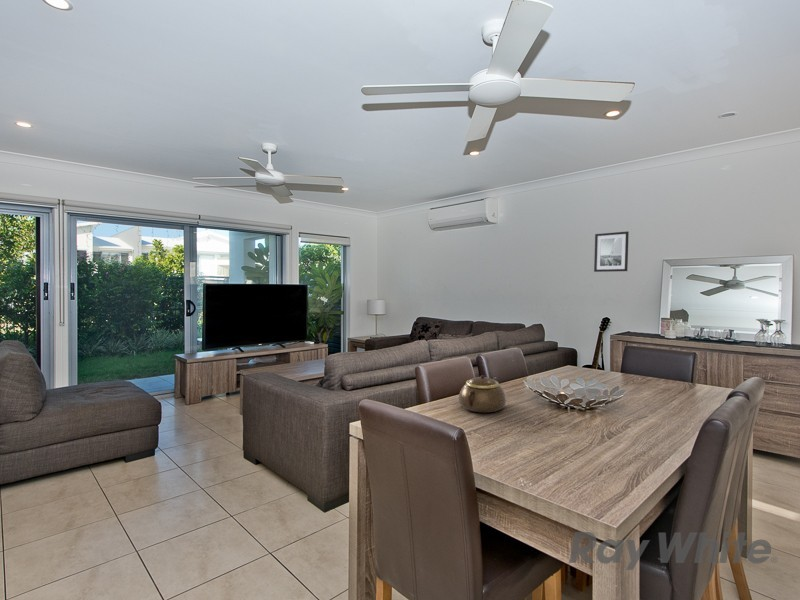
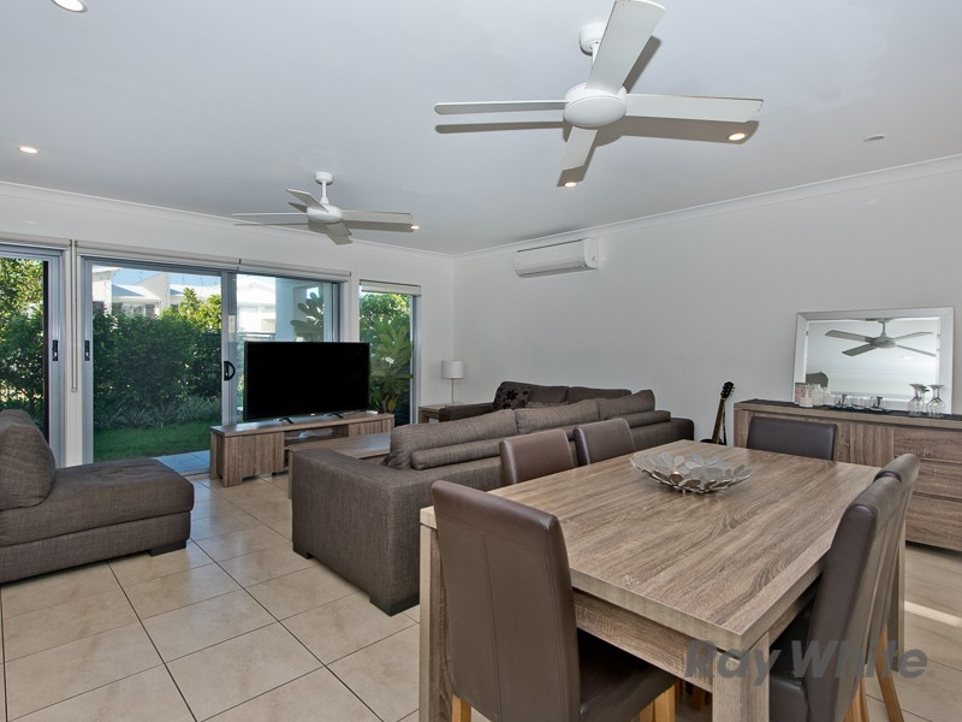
- teapot (481, 391)
- wall art (610, 252)
